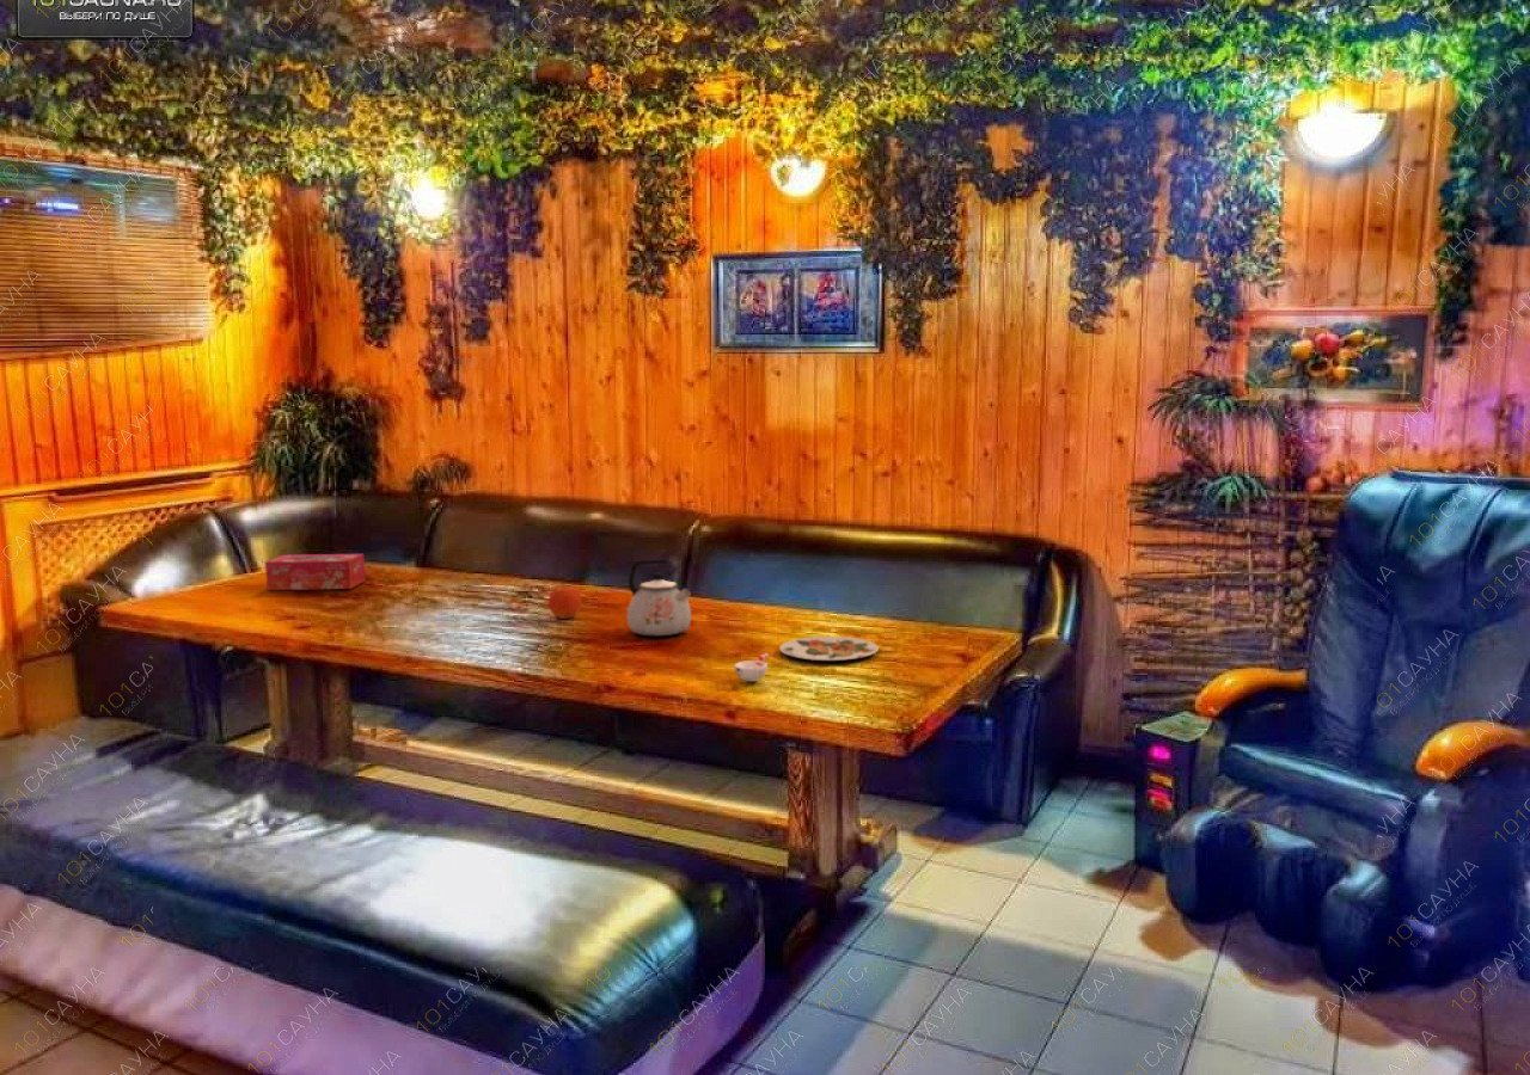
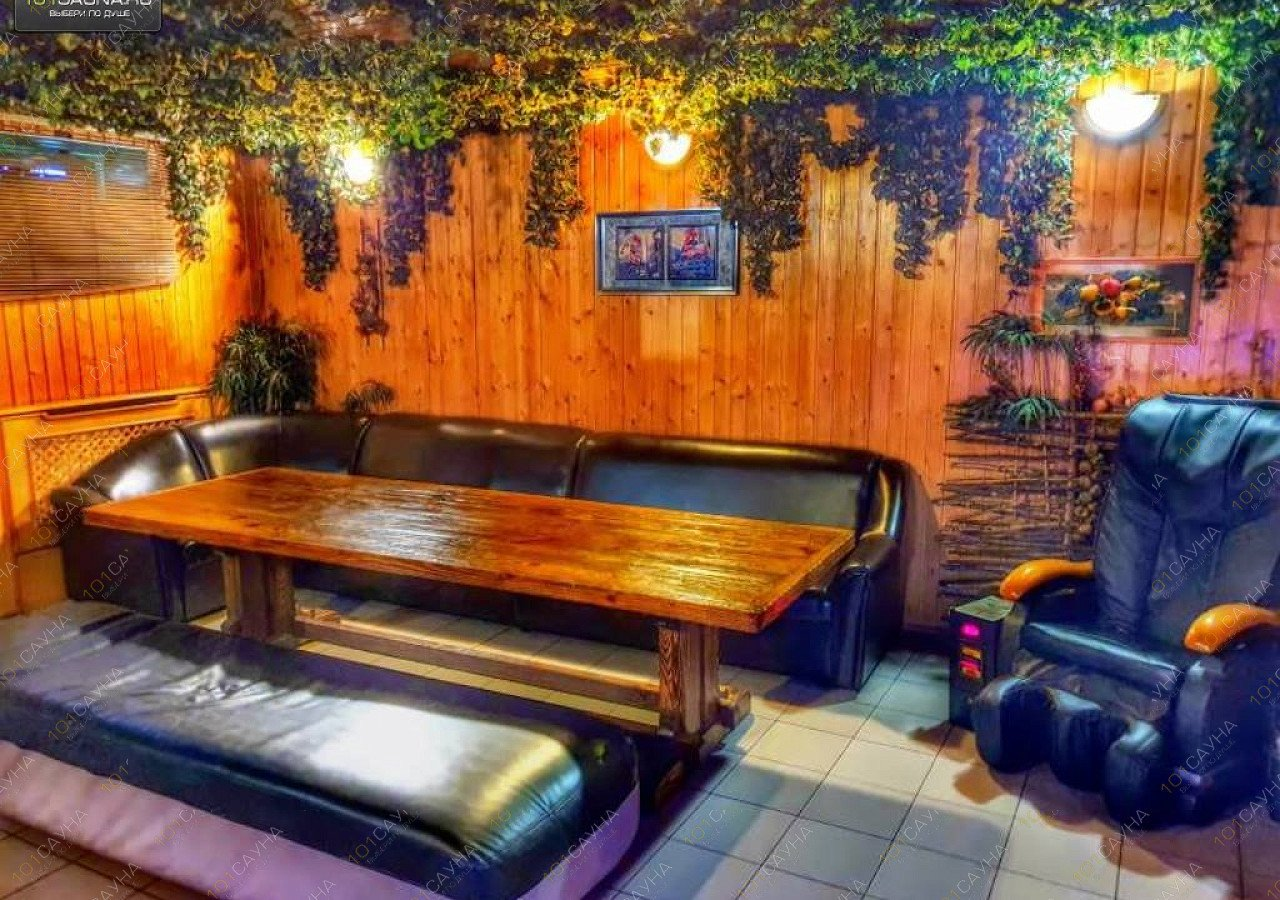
- kettle (659, 595)
- cup (753, 669)
- fruit (564, 601)
- plate (828, 649)
- tissue box (316, 571)
